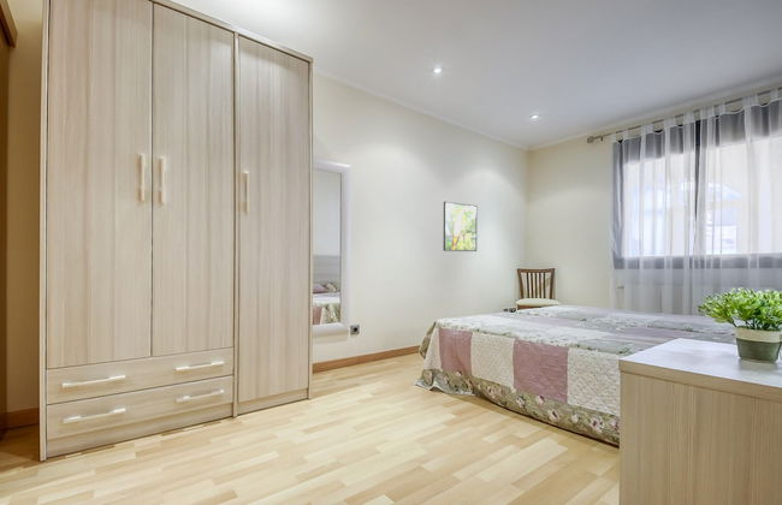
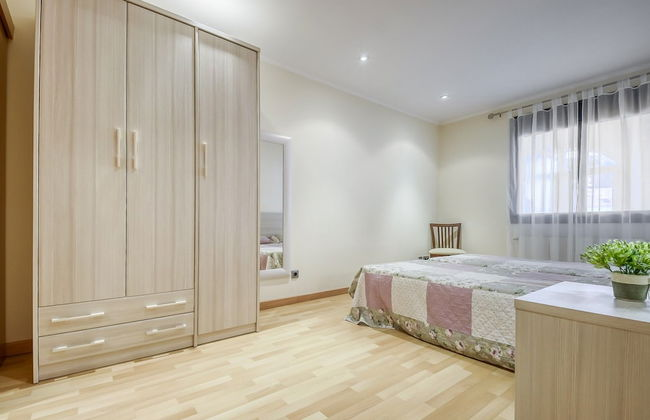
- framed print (461, 227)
